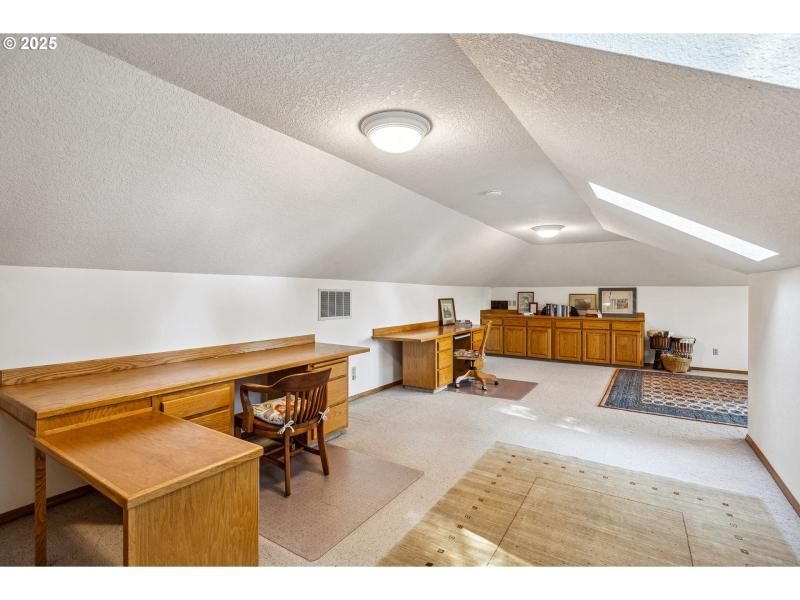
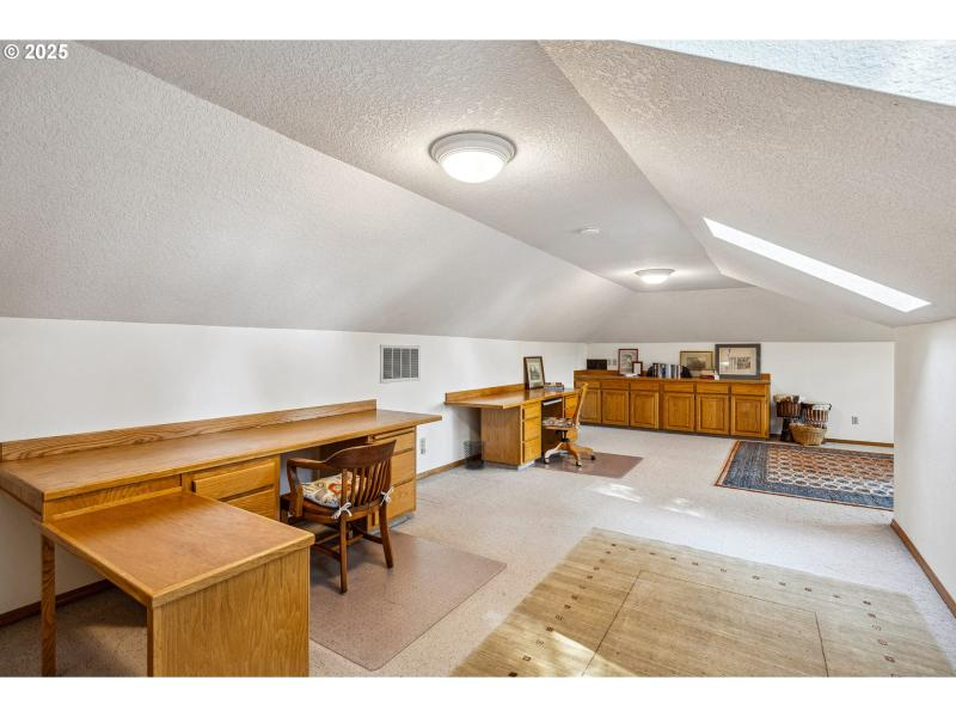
+ waste bin (474, 454)
